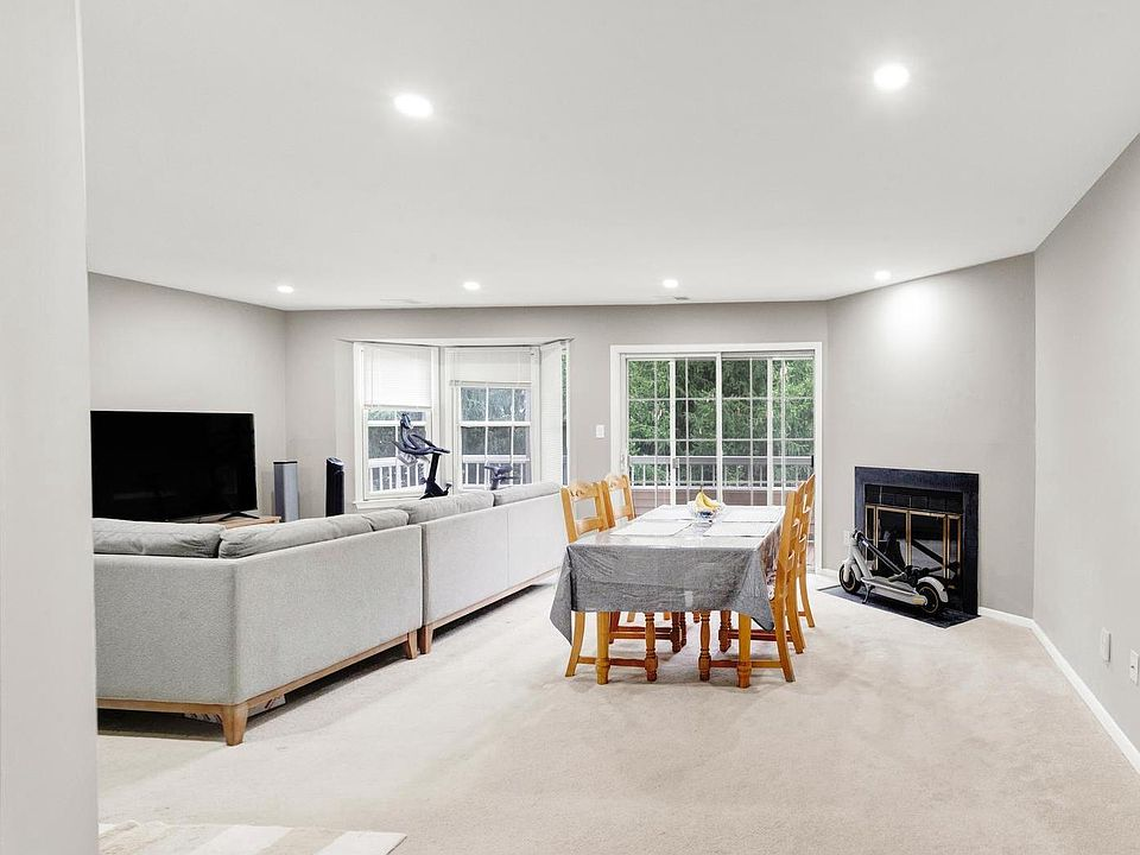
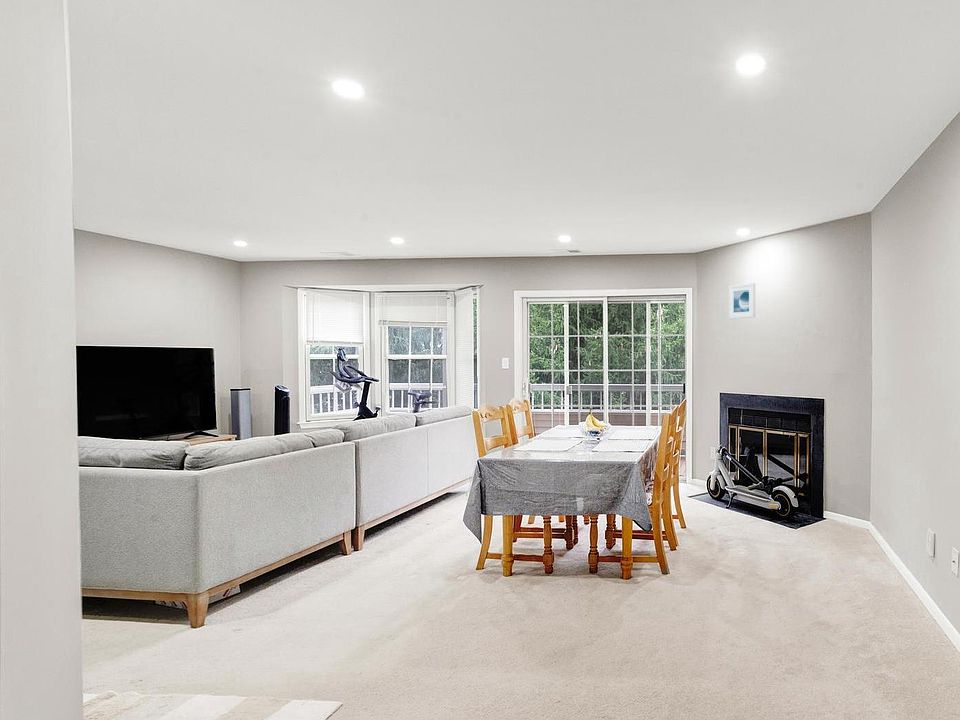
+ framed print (741, 301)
